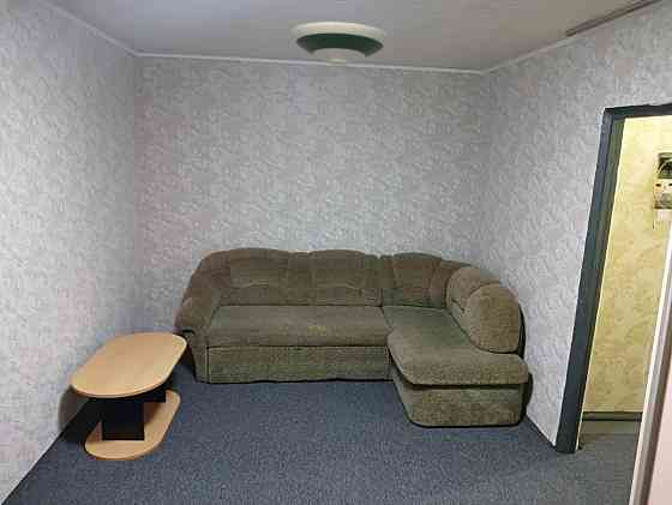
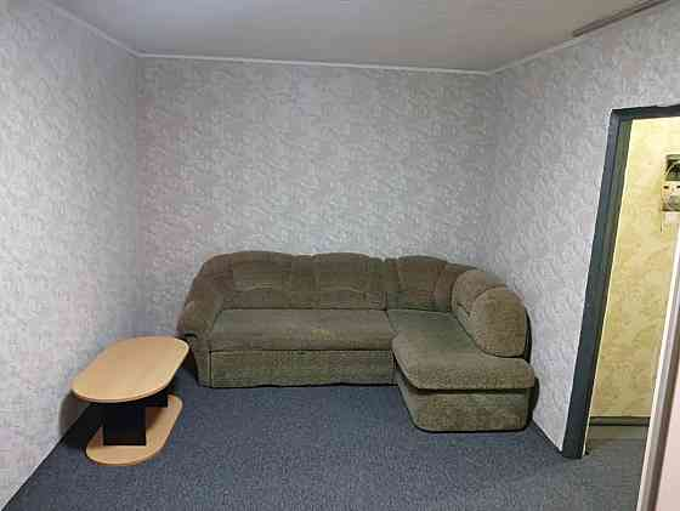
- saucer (338, 50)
